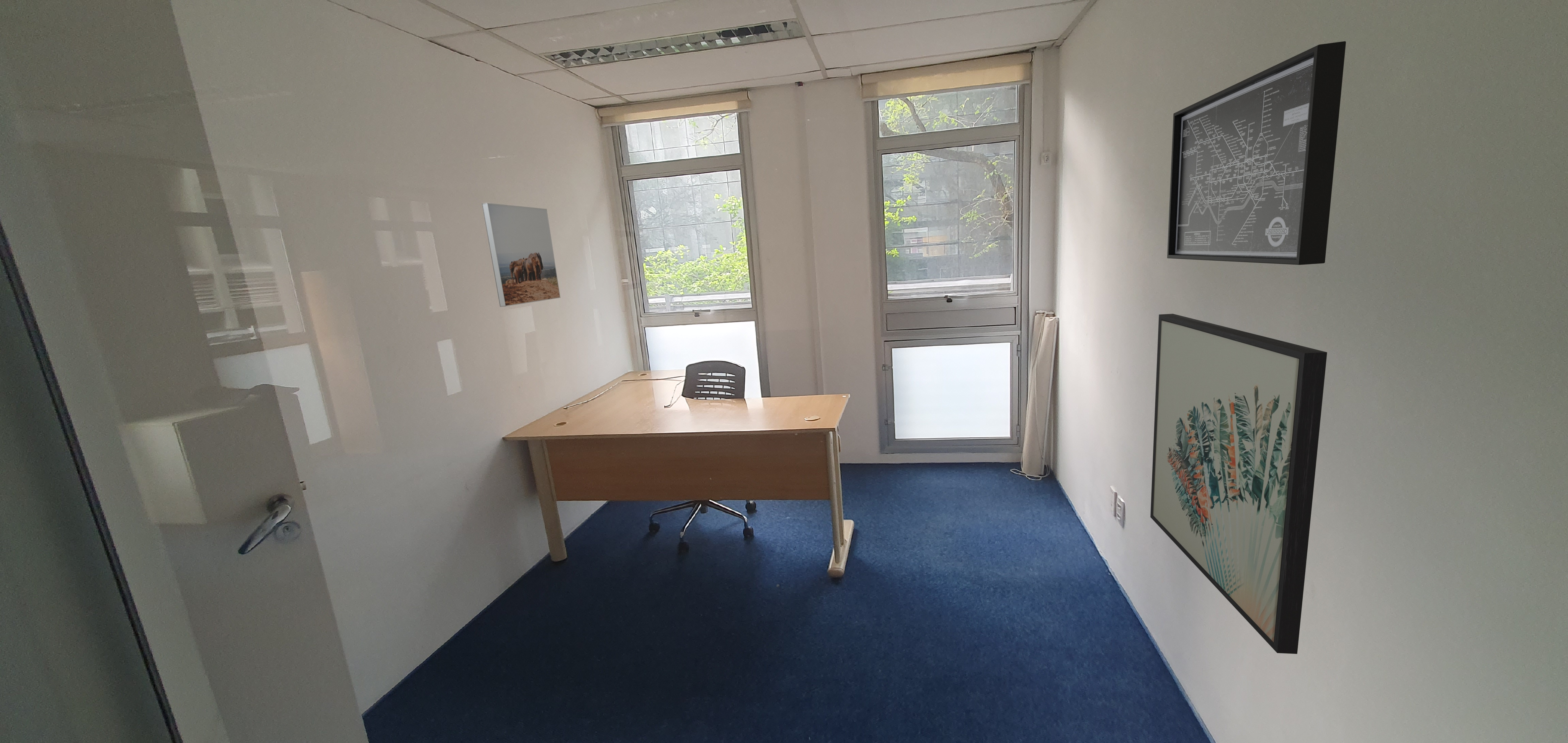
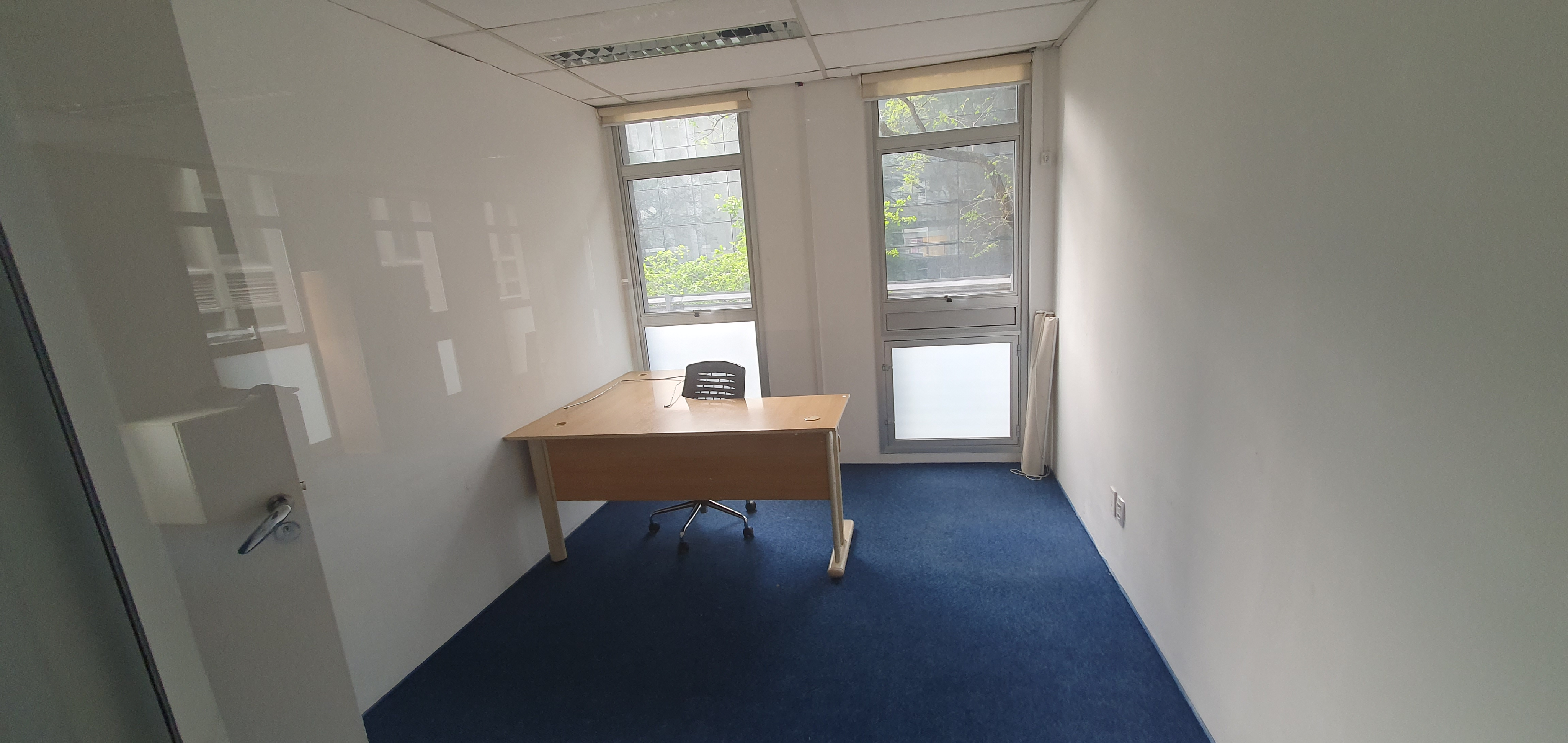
- wall art (1216, 456)
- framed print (524, 255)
- wall art (1236, 175)
